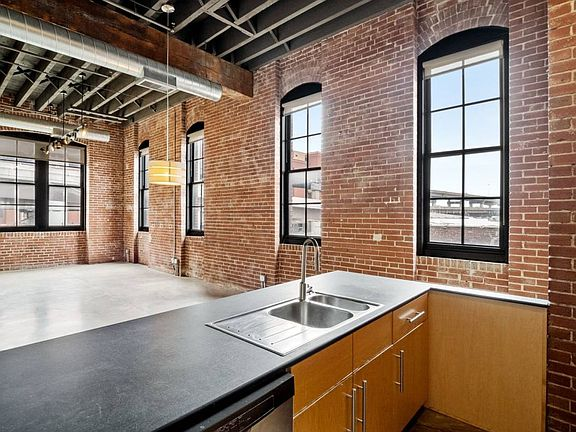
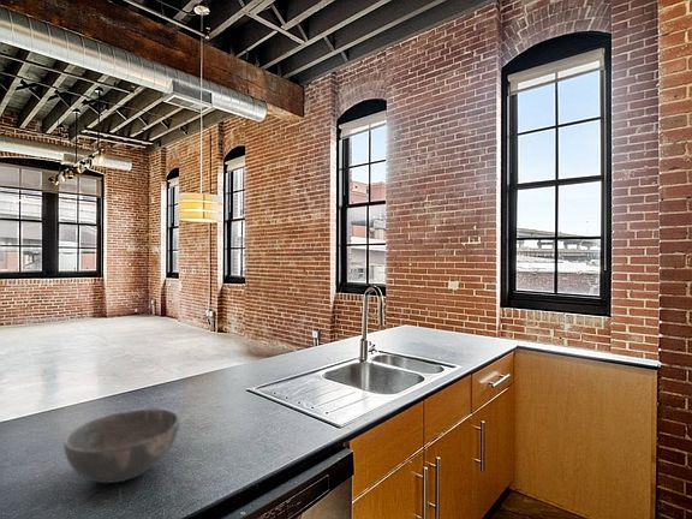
+ bowl (125, 448)
